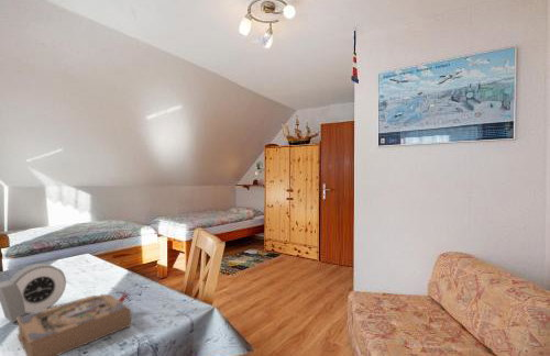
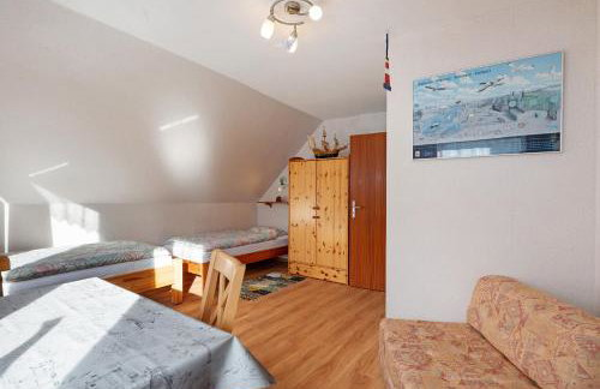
- alarm clock (33, 289)
- book (82, 316)
